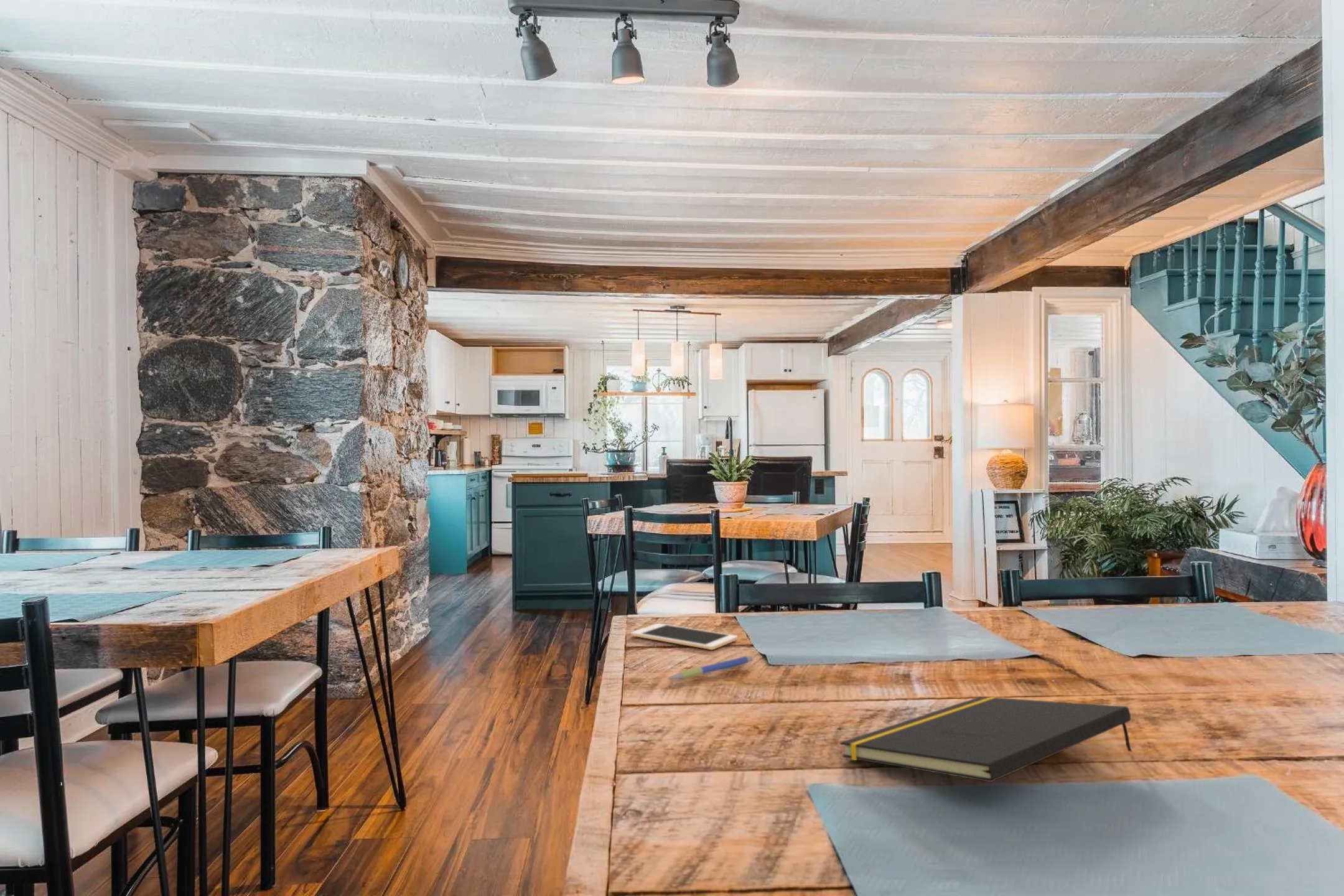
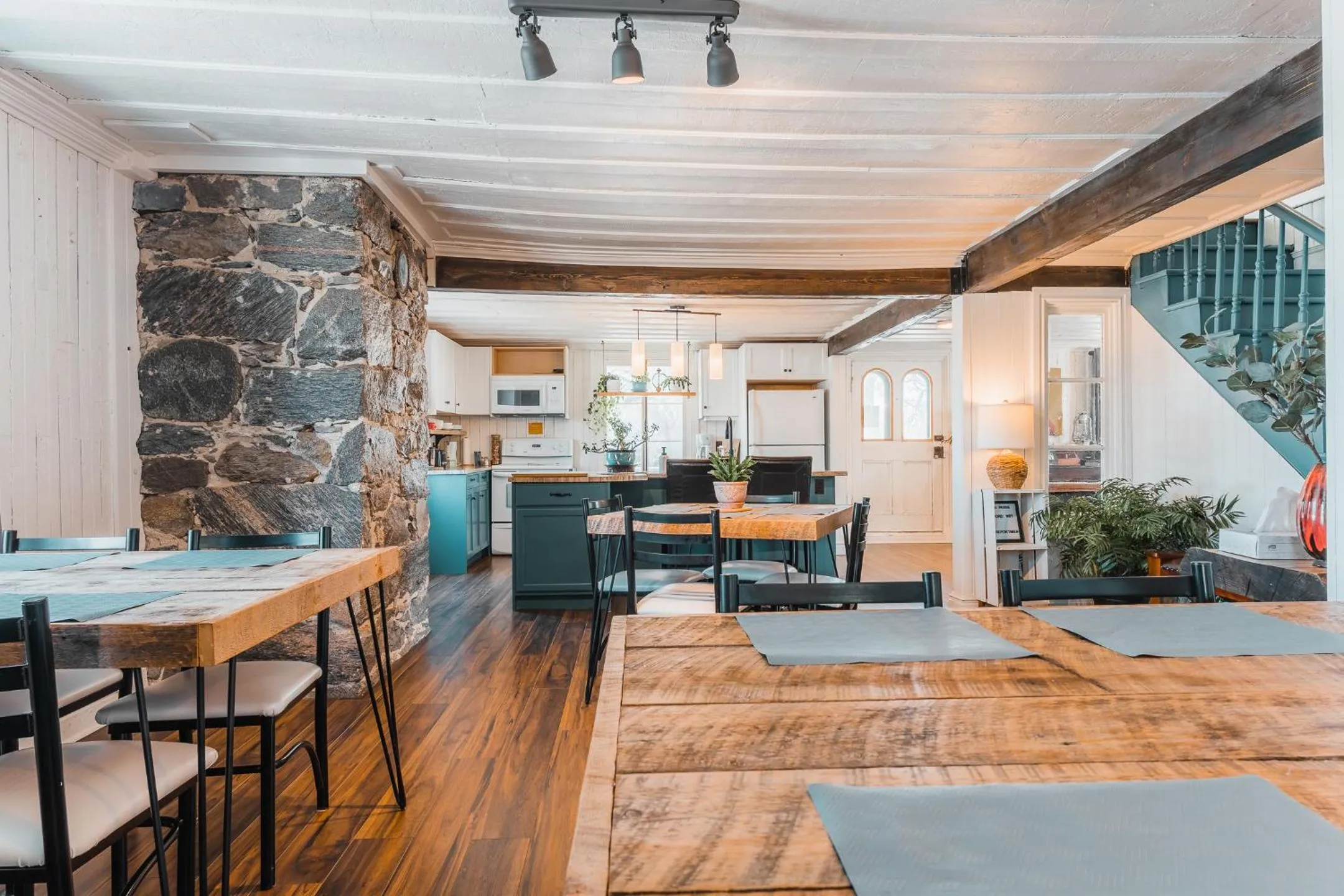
- cell phone (683, 635)
- pen (711, 668)
- notepad (985, 732)
